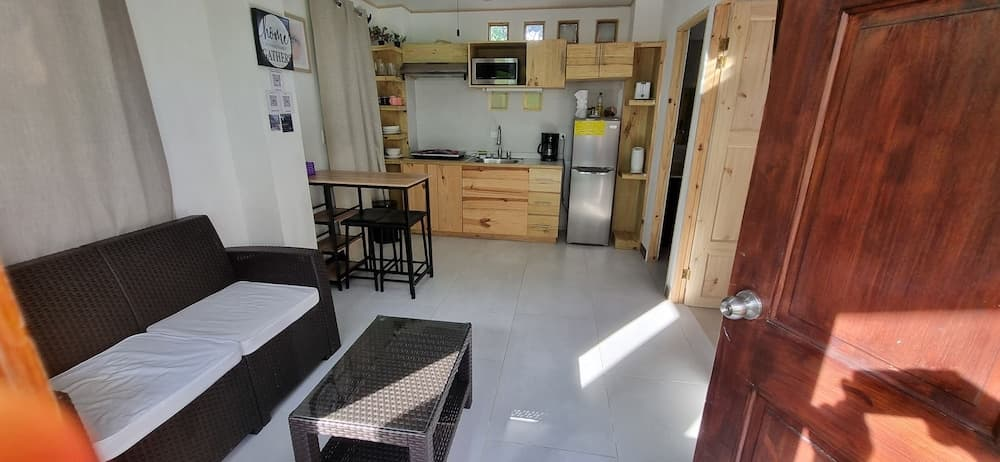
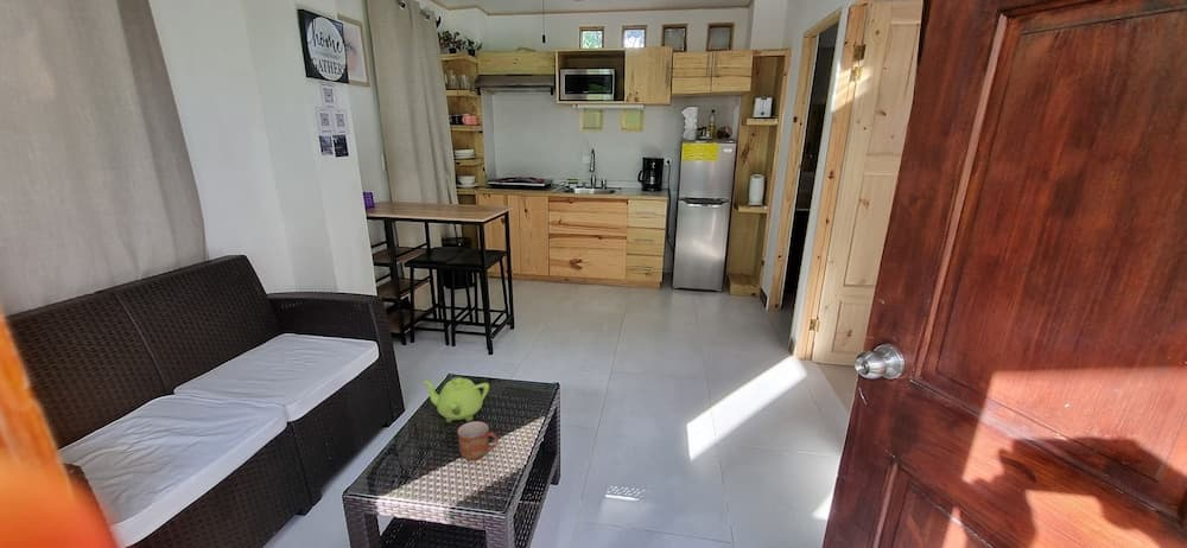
+ teapot (456, 400)
+ mug (477, 441)
